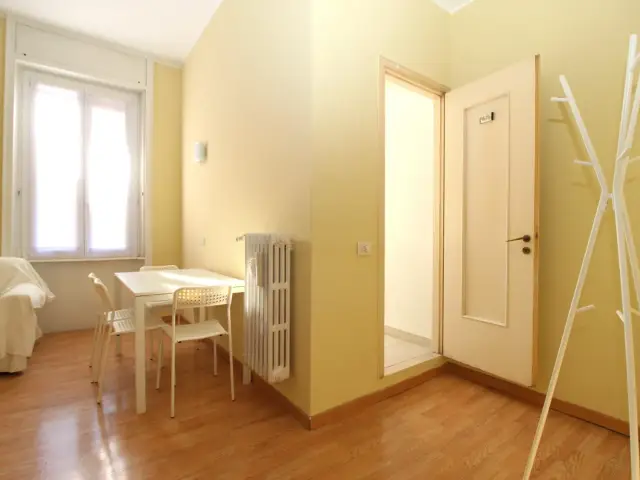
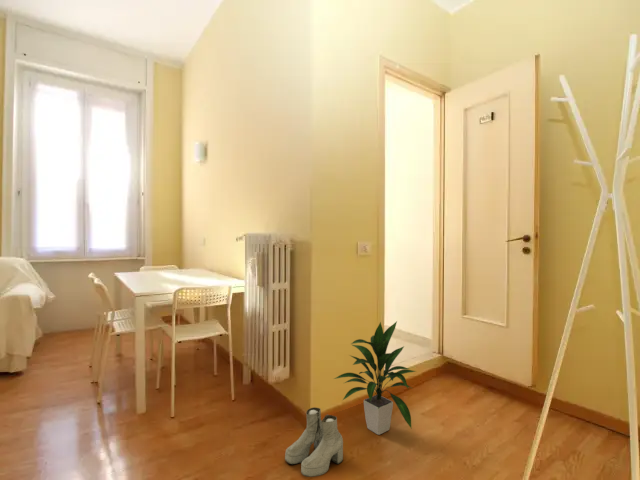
+ indoor plant (379, 377)
+ boots (314, 438)
